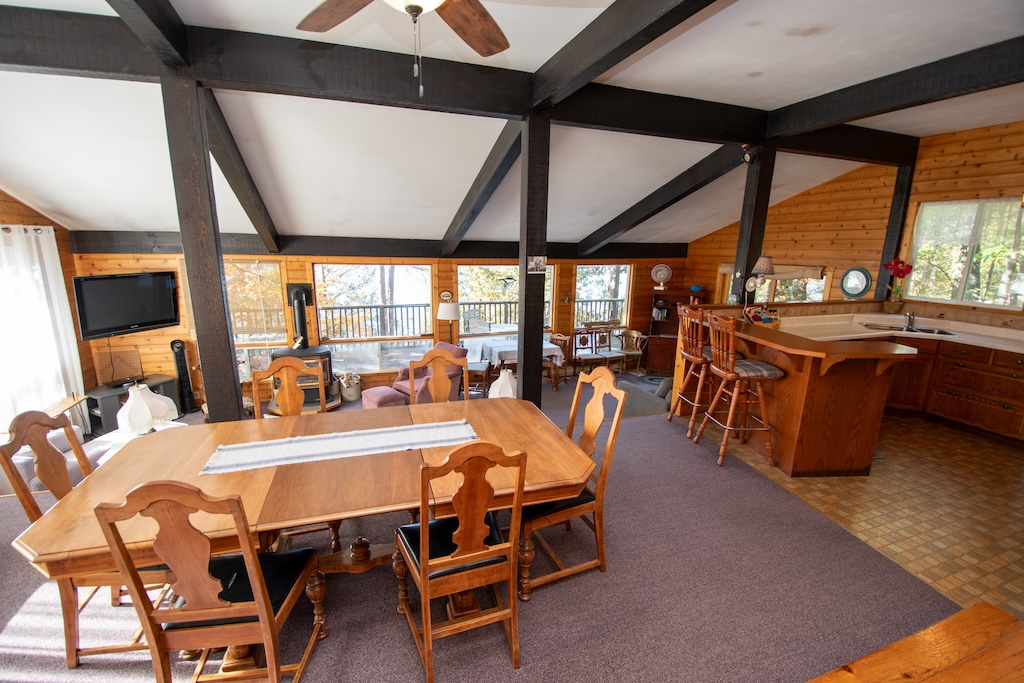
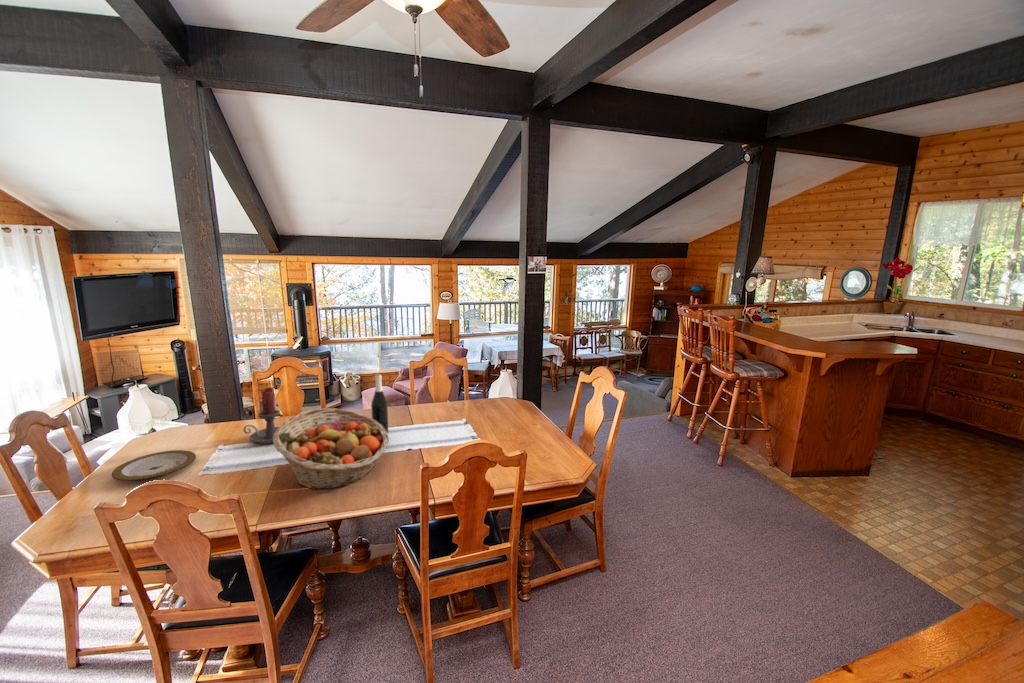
+ fruit basket (335, 444)
+ plate (156, 466)
+ wine bottle (379, 403)
+ candle holder (264, 413)
